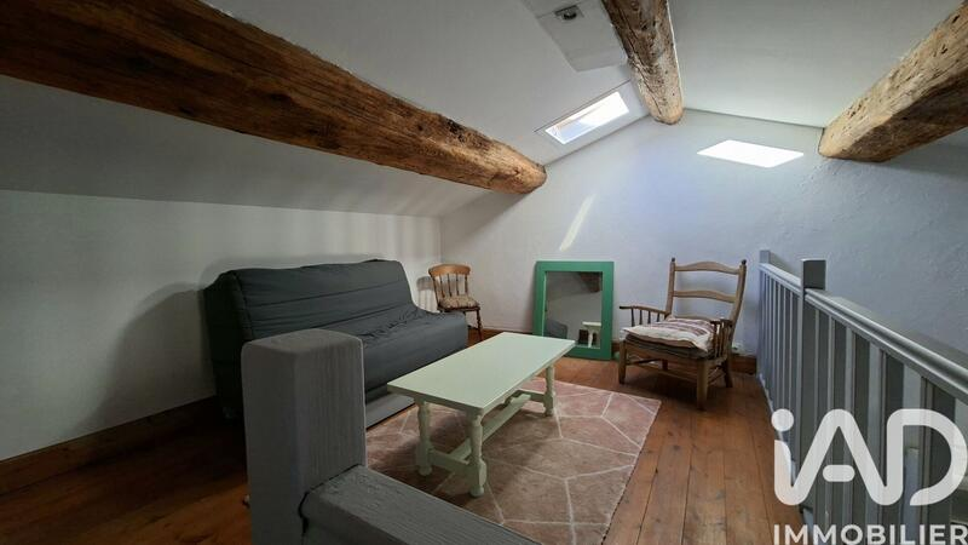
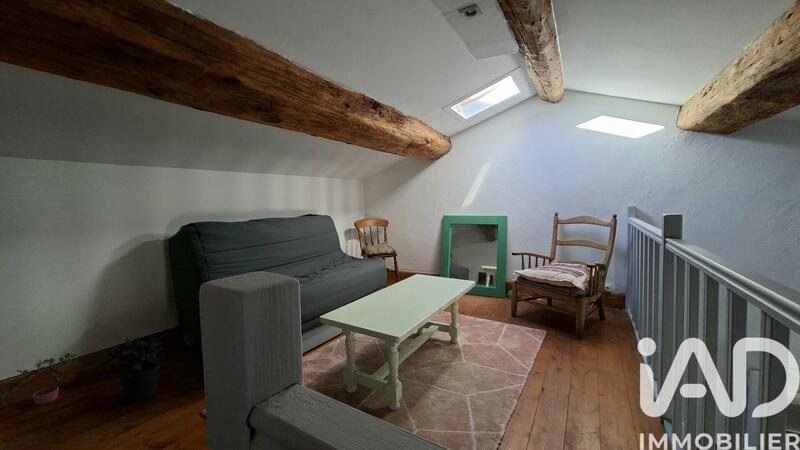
+ potted plant (30, 378)
+ potted plant (136, 365)
